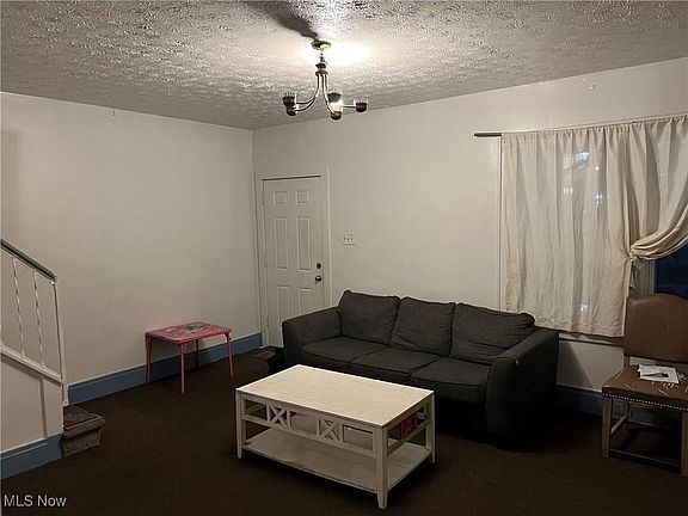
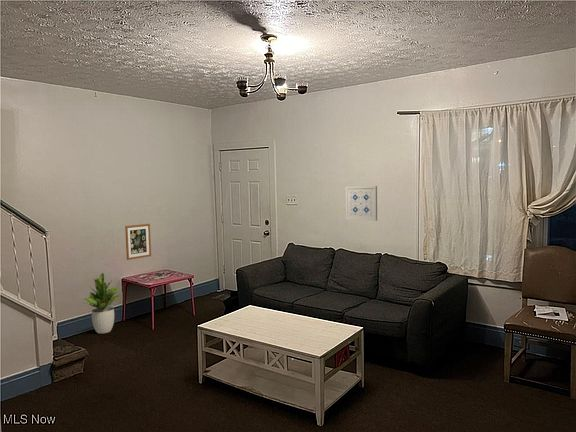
+ wall art (138, 241)
+ potted plant (102, 303)
+ wall art (361, 203)
